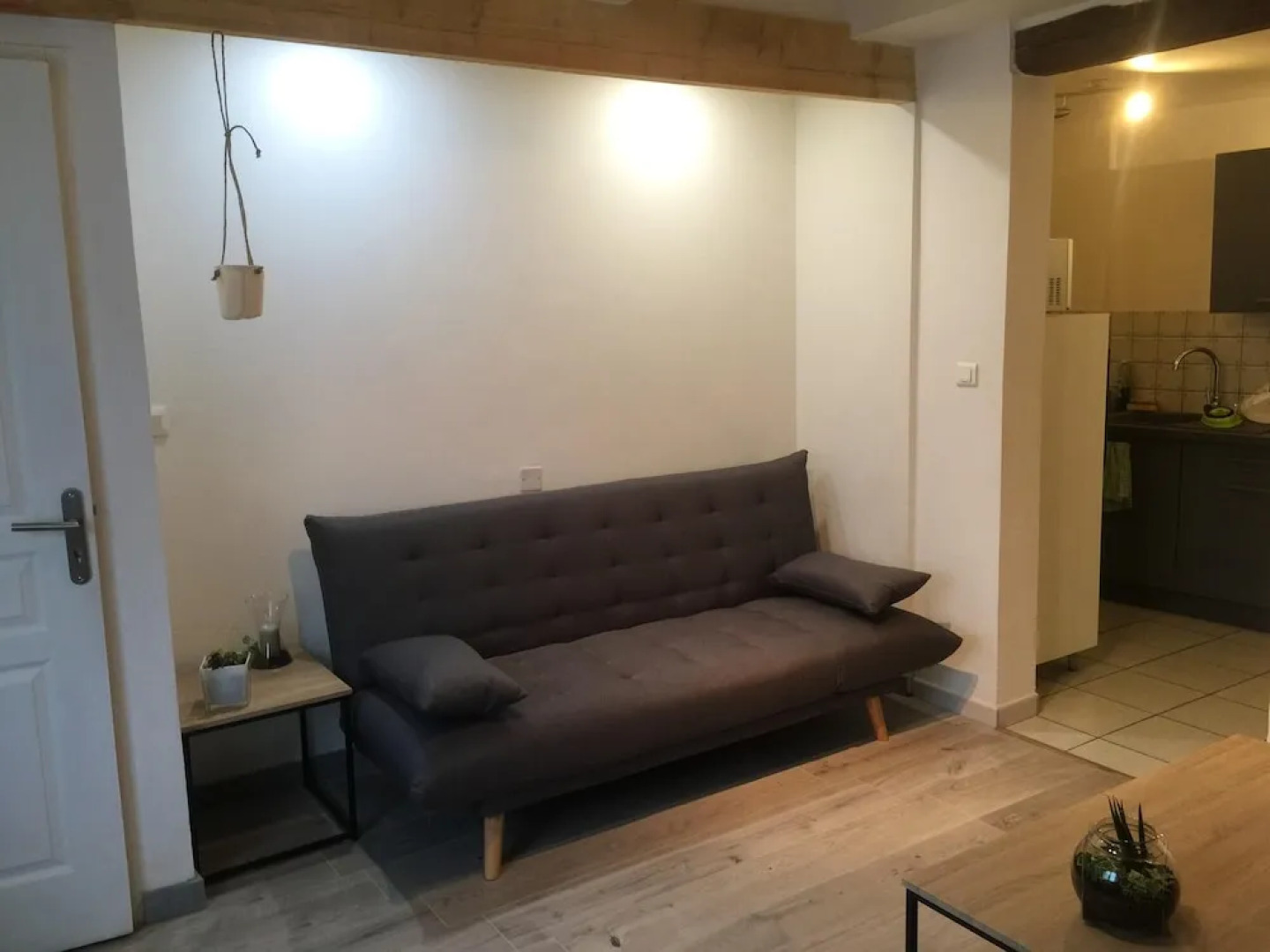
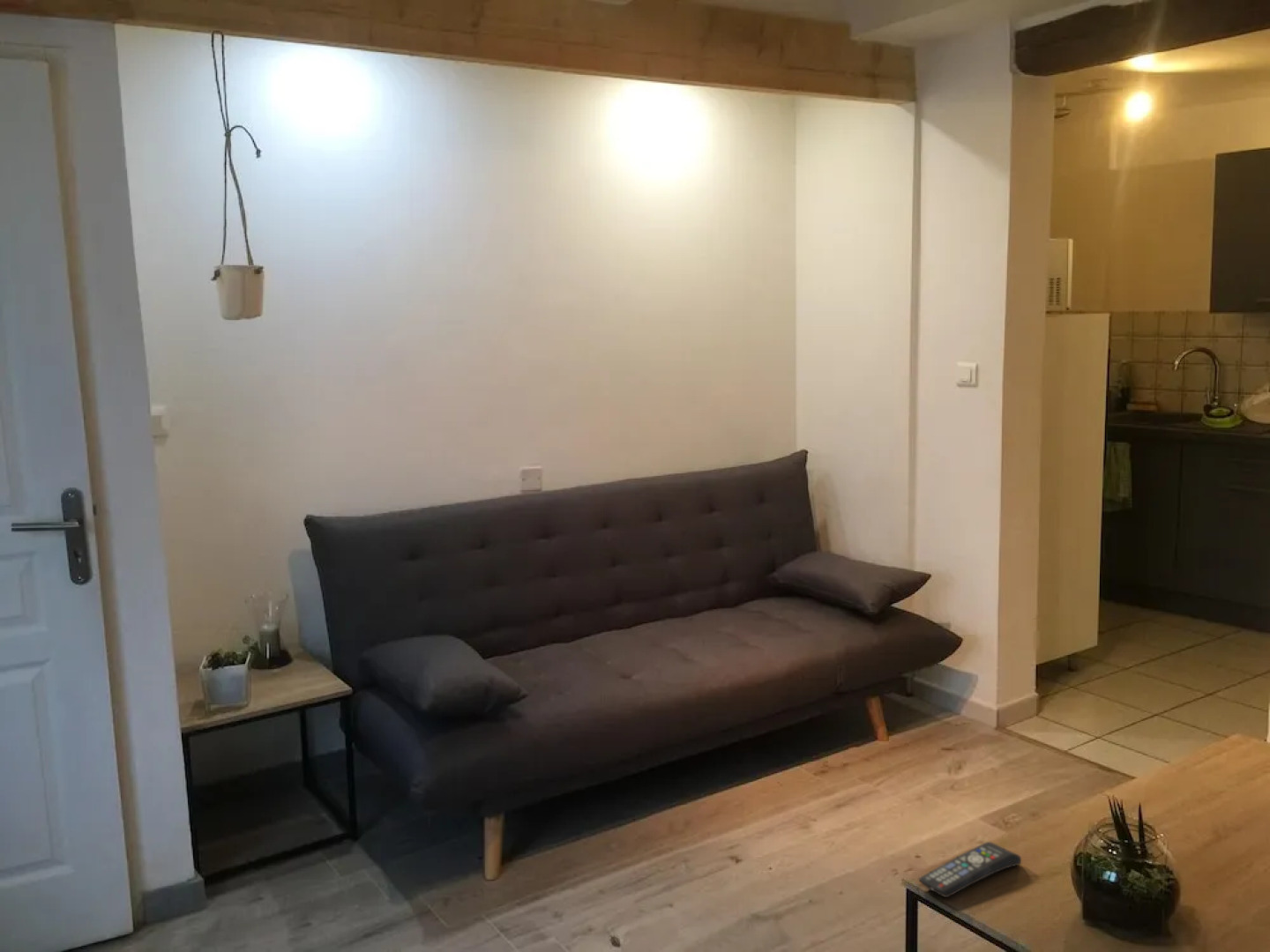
+ remote control (971, 868)
